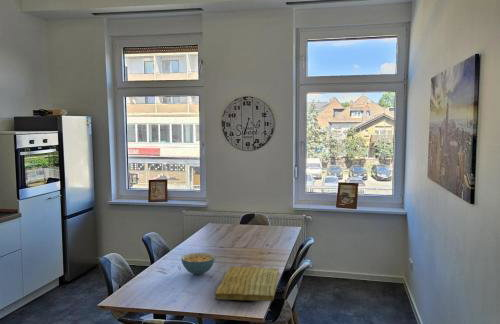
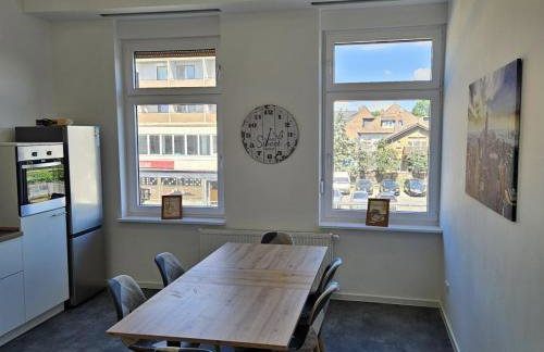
- cutting board (249, 281)
- cereal bowl (198, 265)
